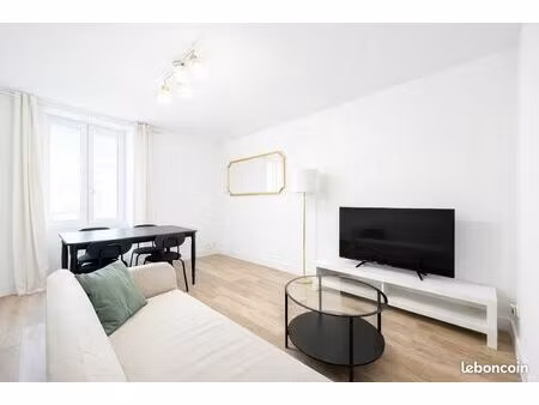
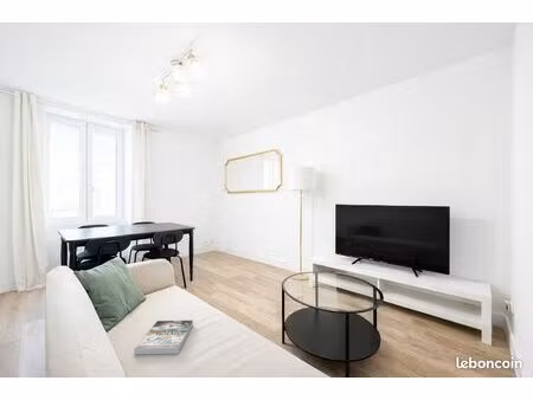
+ book (166, 335)
